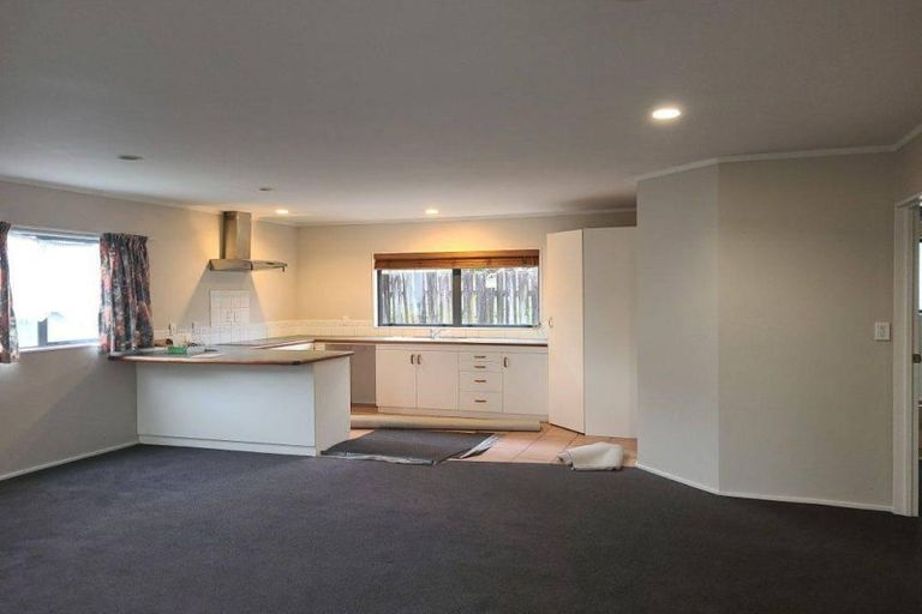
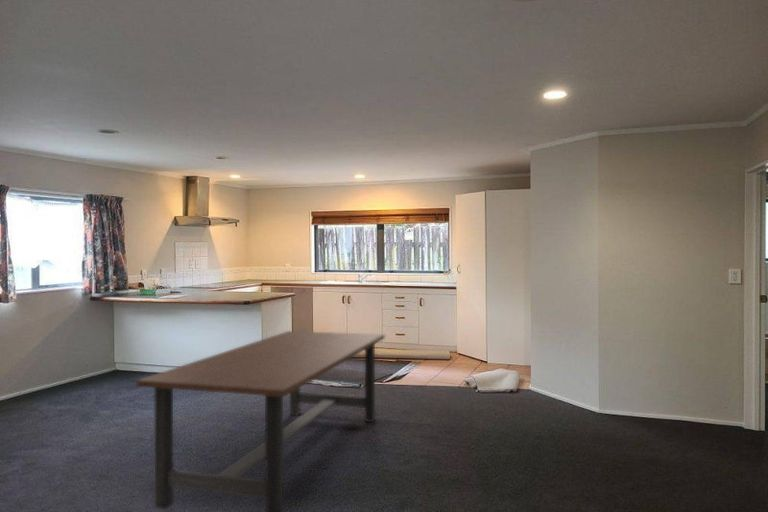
+ dining table (290, 404)
